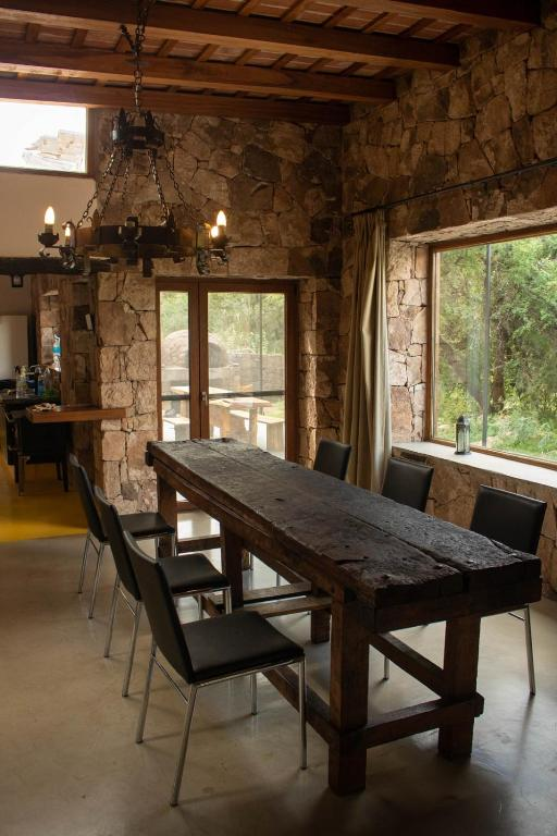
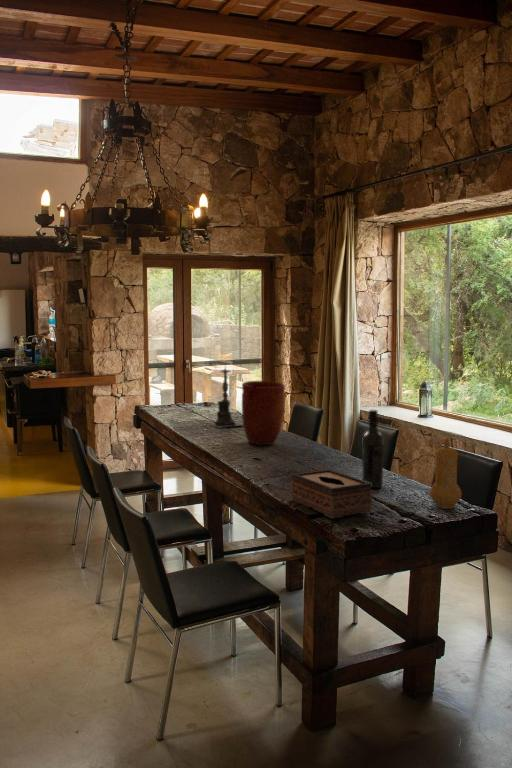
+ candle holder (225, 393)
+ vase (263, 413)
+ wine bottle (372, 448)
+ tissue box (330, 492)
+ pepper mill (443, 472)
